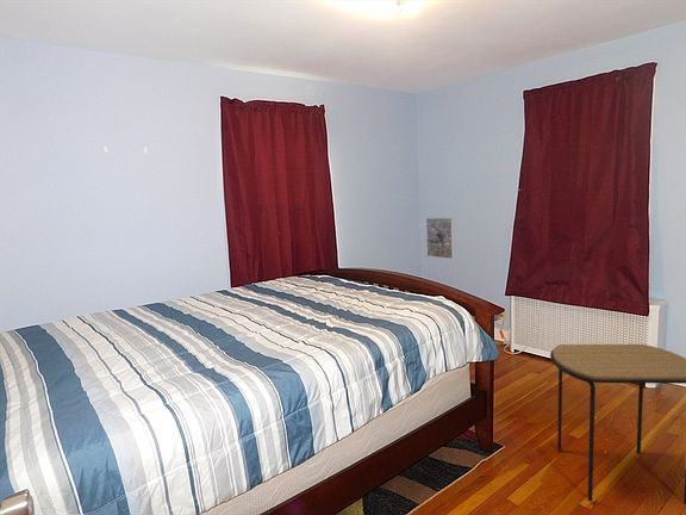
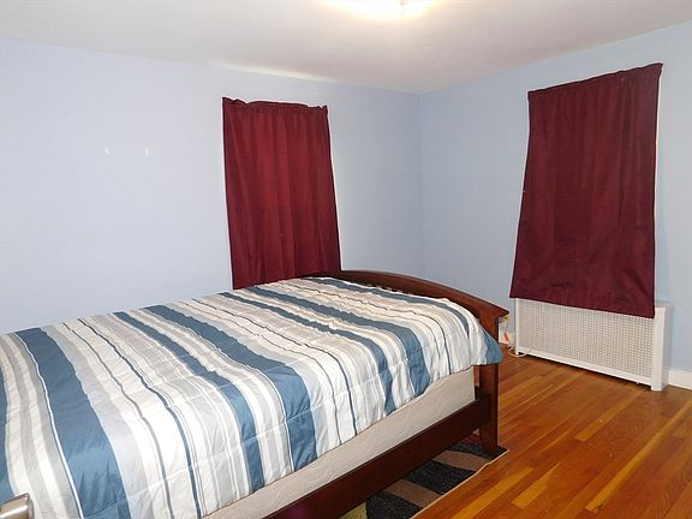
- side table (637, 420)
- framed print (439, 237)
